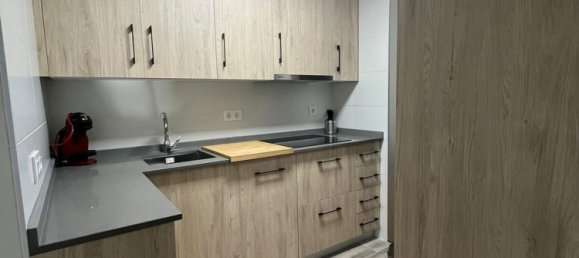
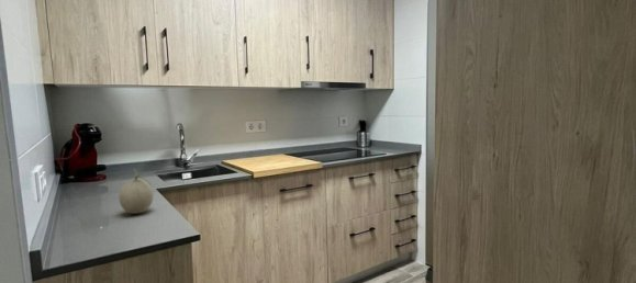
+ fruit (136, 191)
